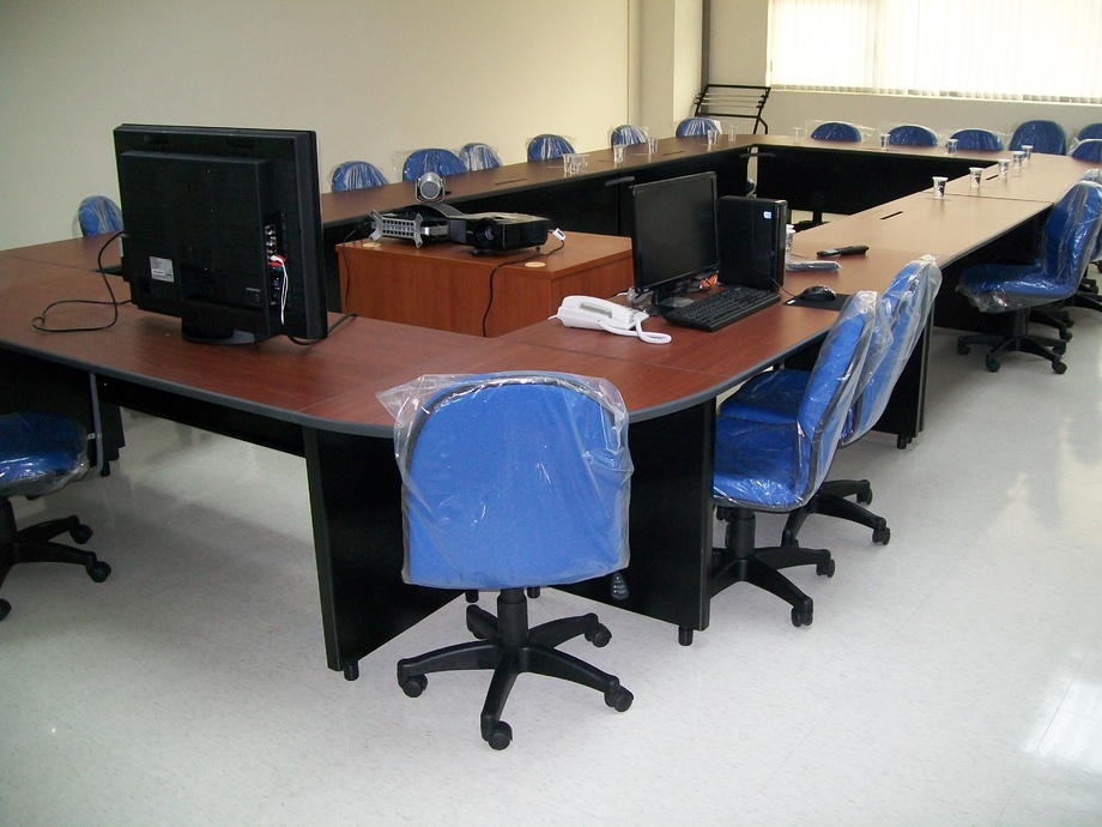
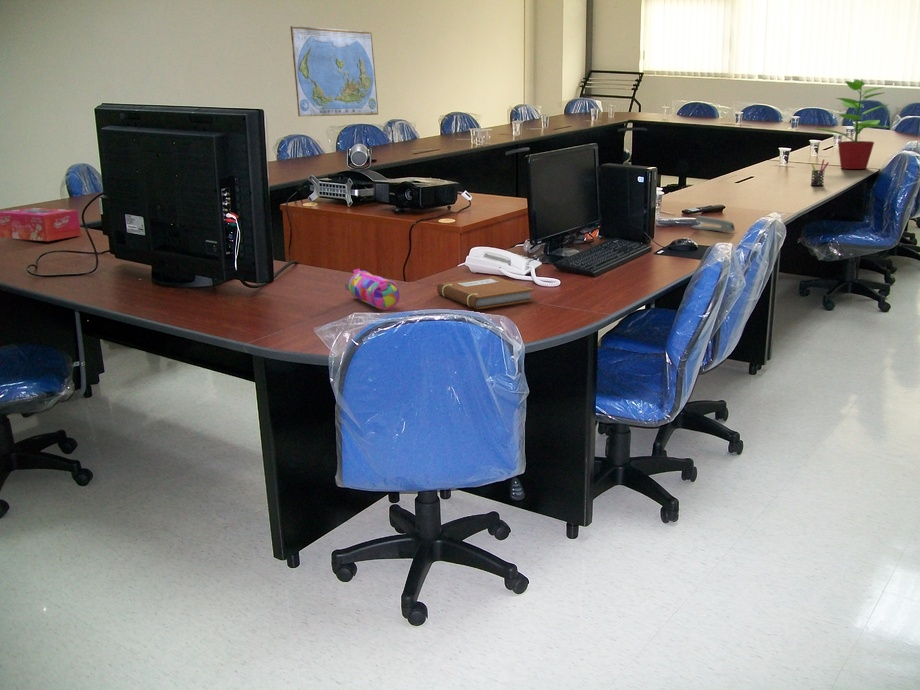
+ stapler (712, 223)
+ notebook (483, 291)
+ world map (336, 73)
+ pen holder (817, 172)
+ potted plant (859, 122)
+ tissue box (38, 223)
+ pencil case (372, 289)
